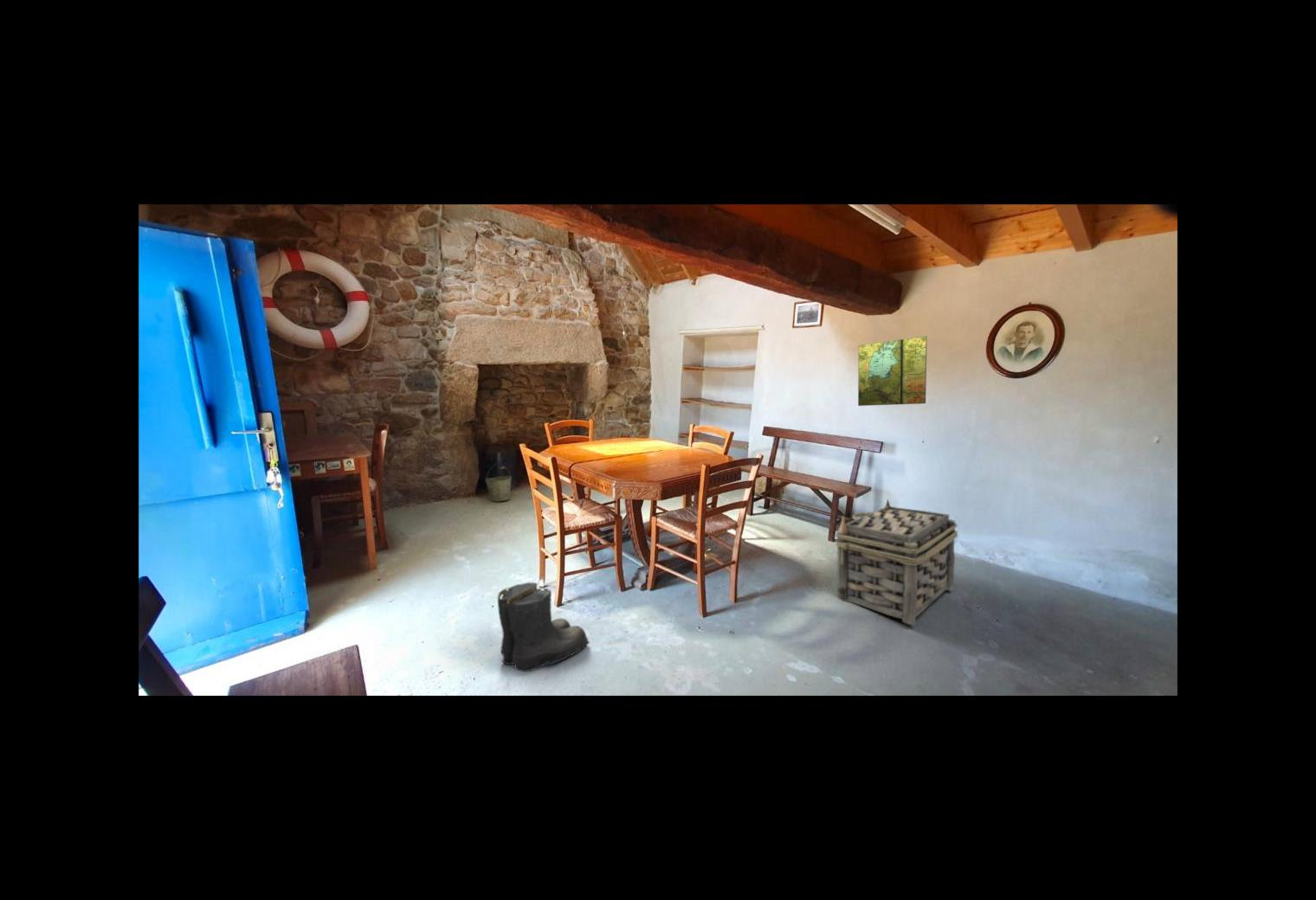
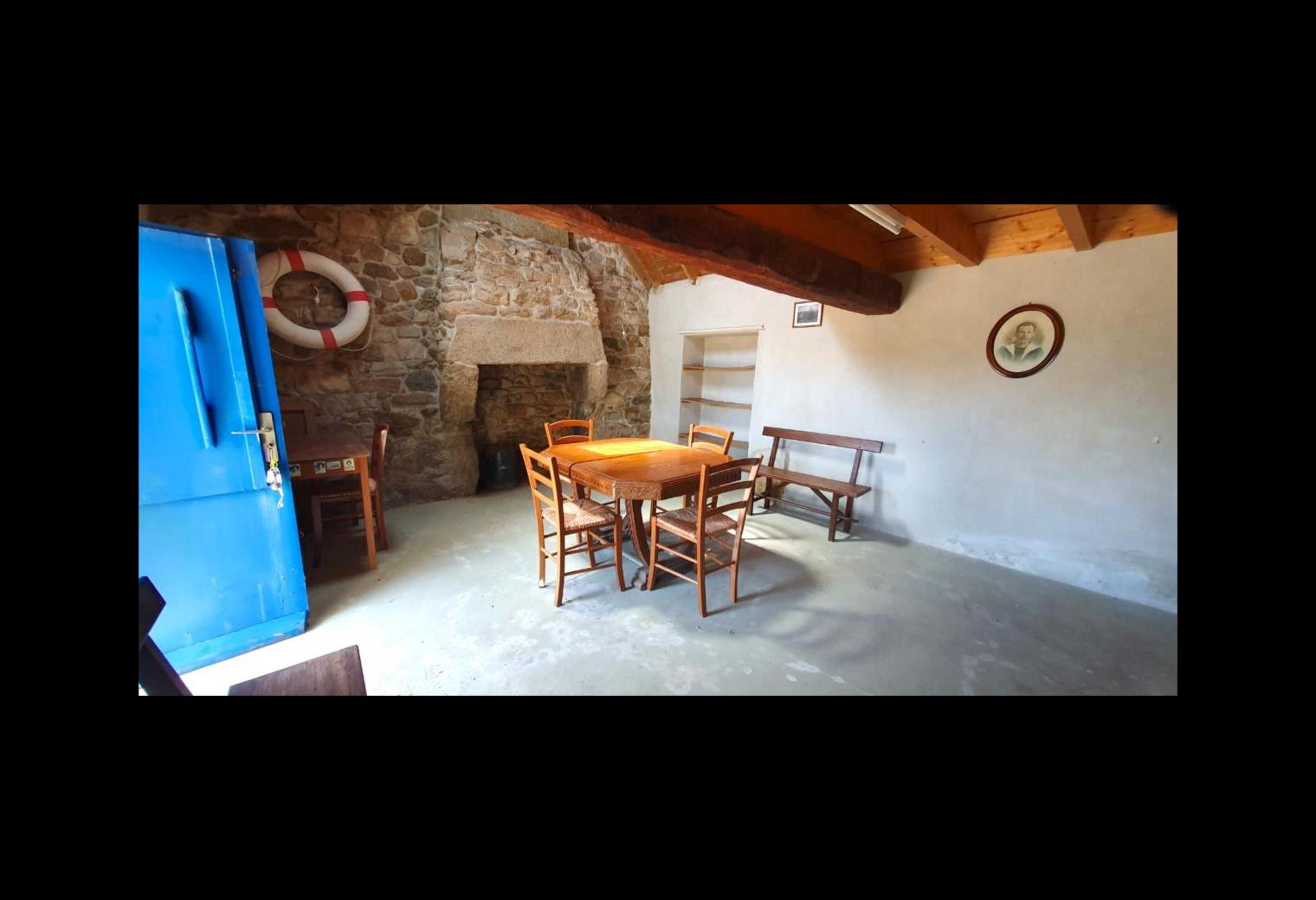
- map (890, 373)
- basket (893, 552)
- bucket (499, 481)
- boots (543, 619)
